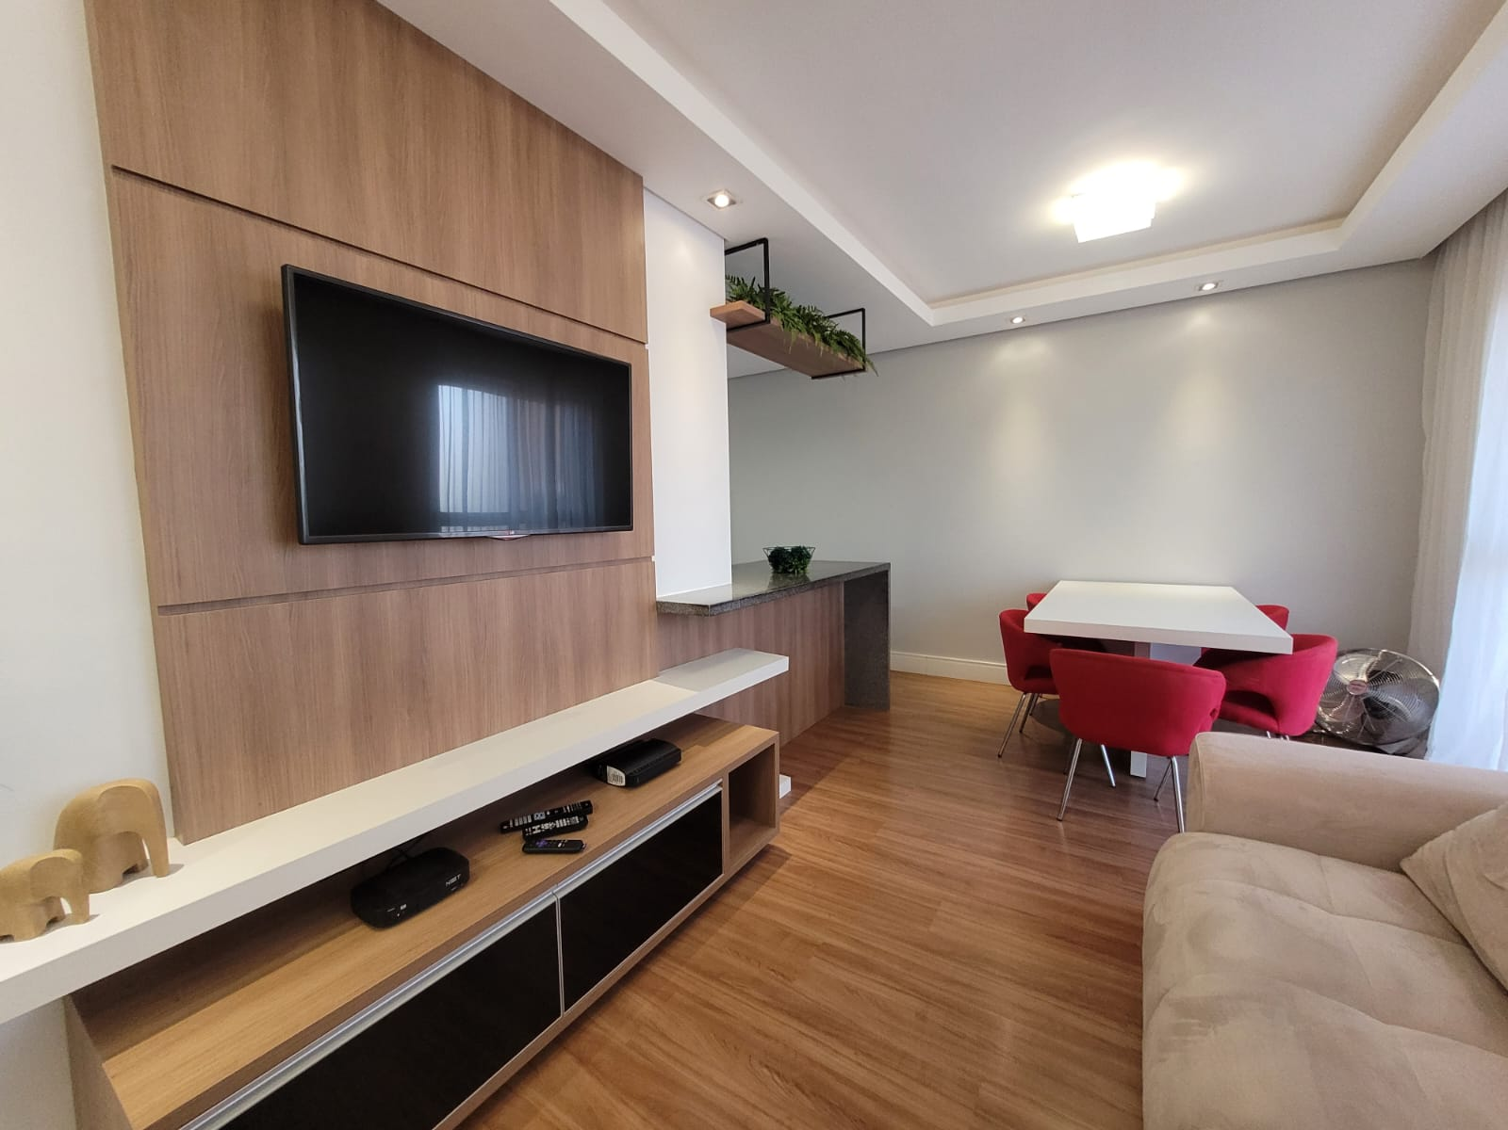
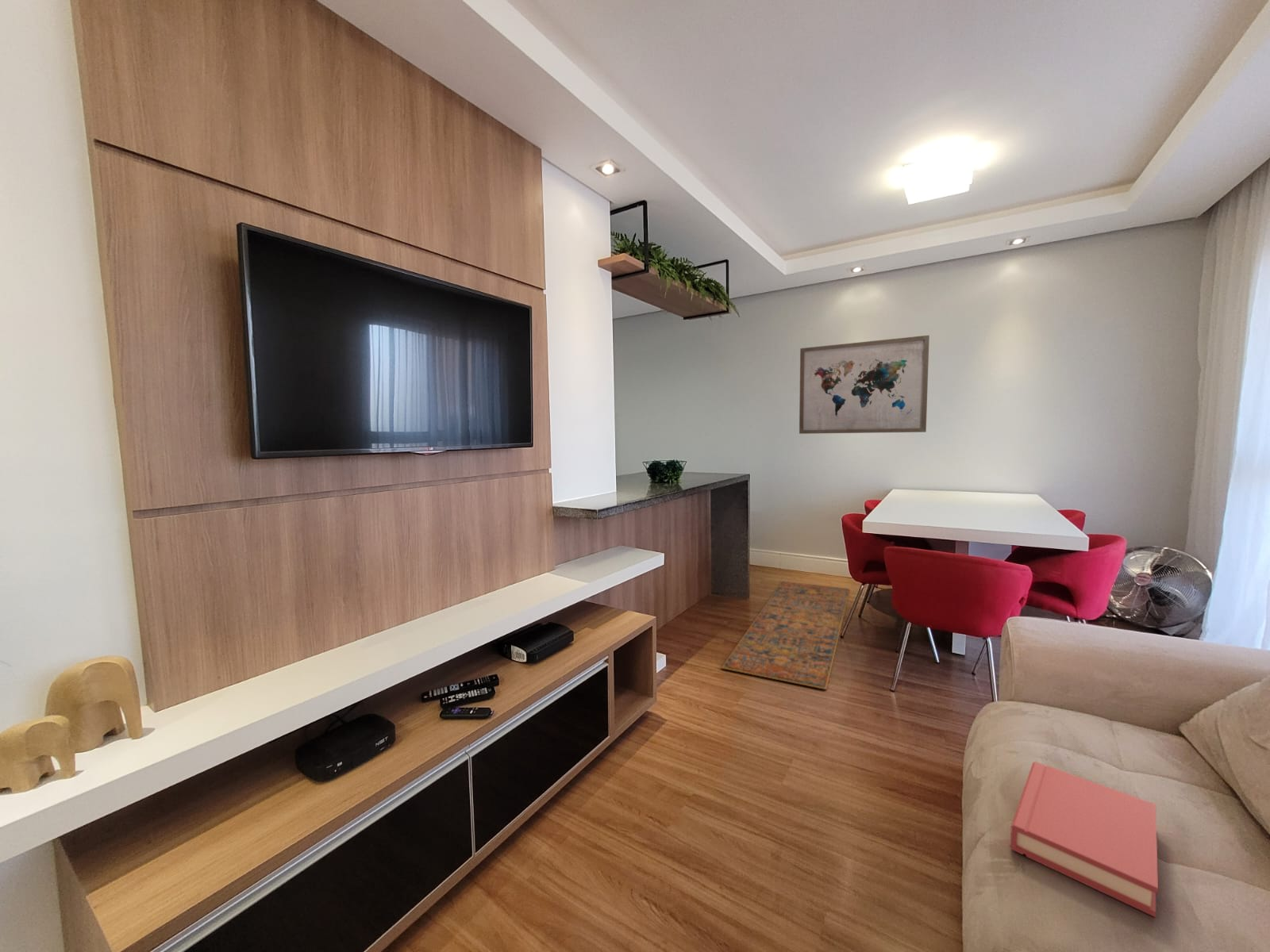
+ wall art (860, 388)
+ hardback book (1084, 826)
+ rug (798, 620)
